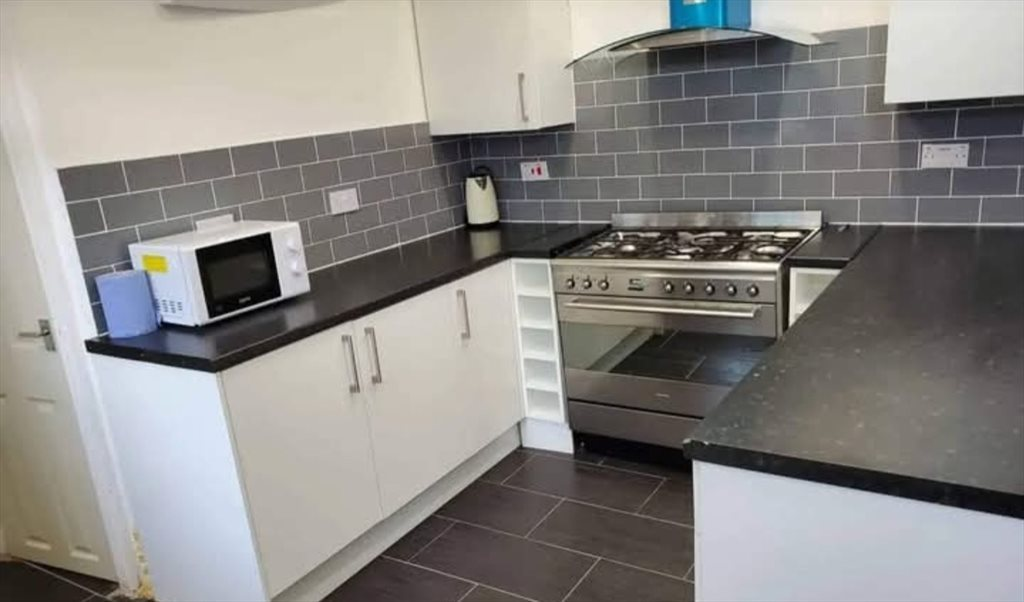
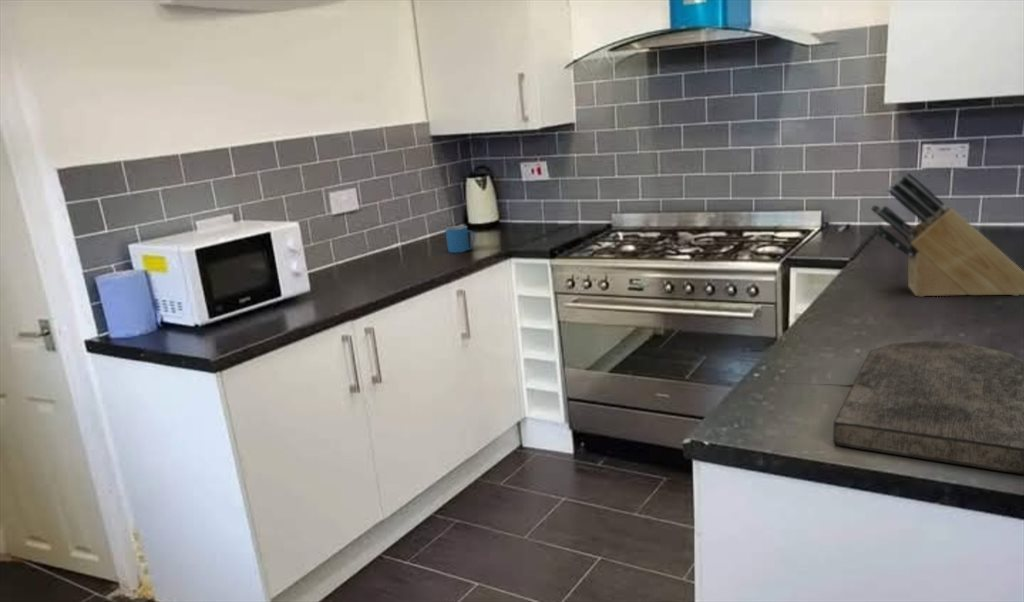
+ cutting board (941, 392)
+ mug (461, 239)
+ knife block (950, 231)
